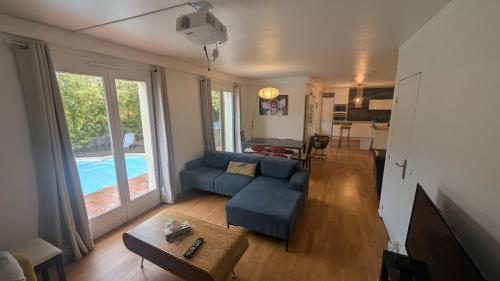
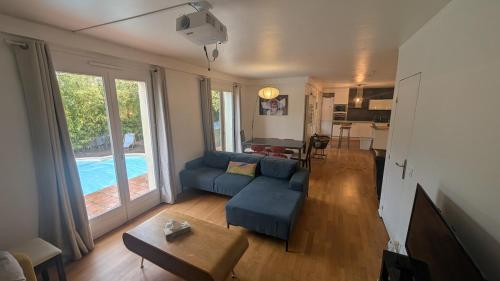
- remote control (194, 247)
